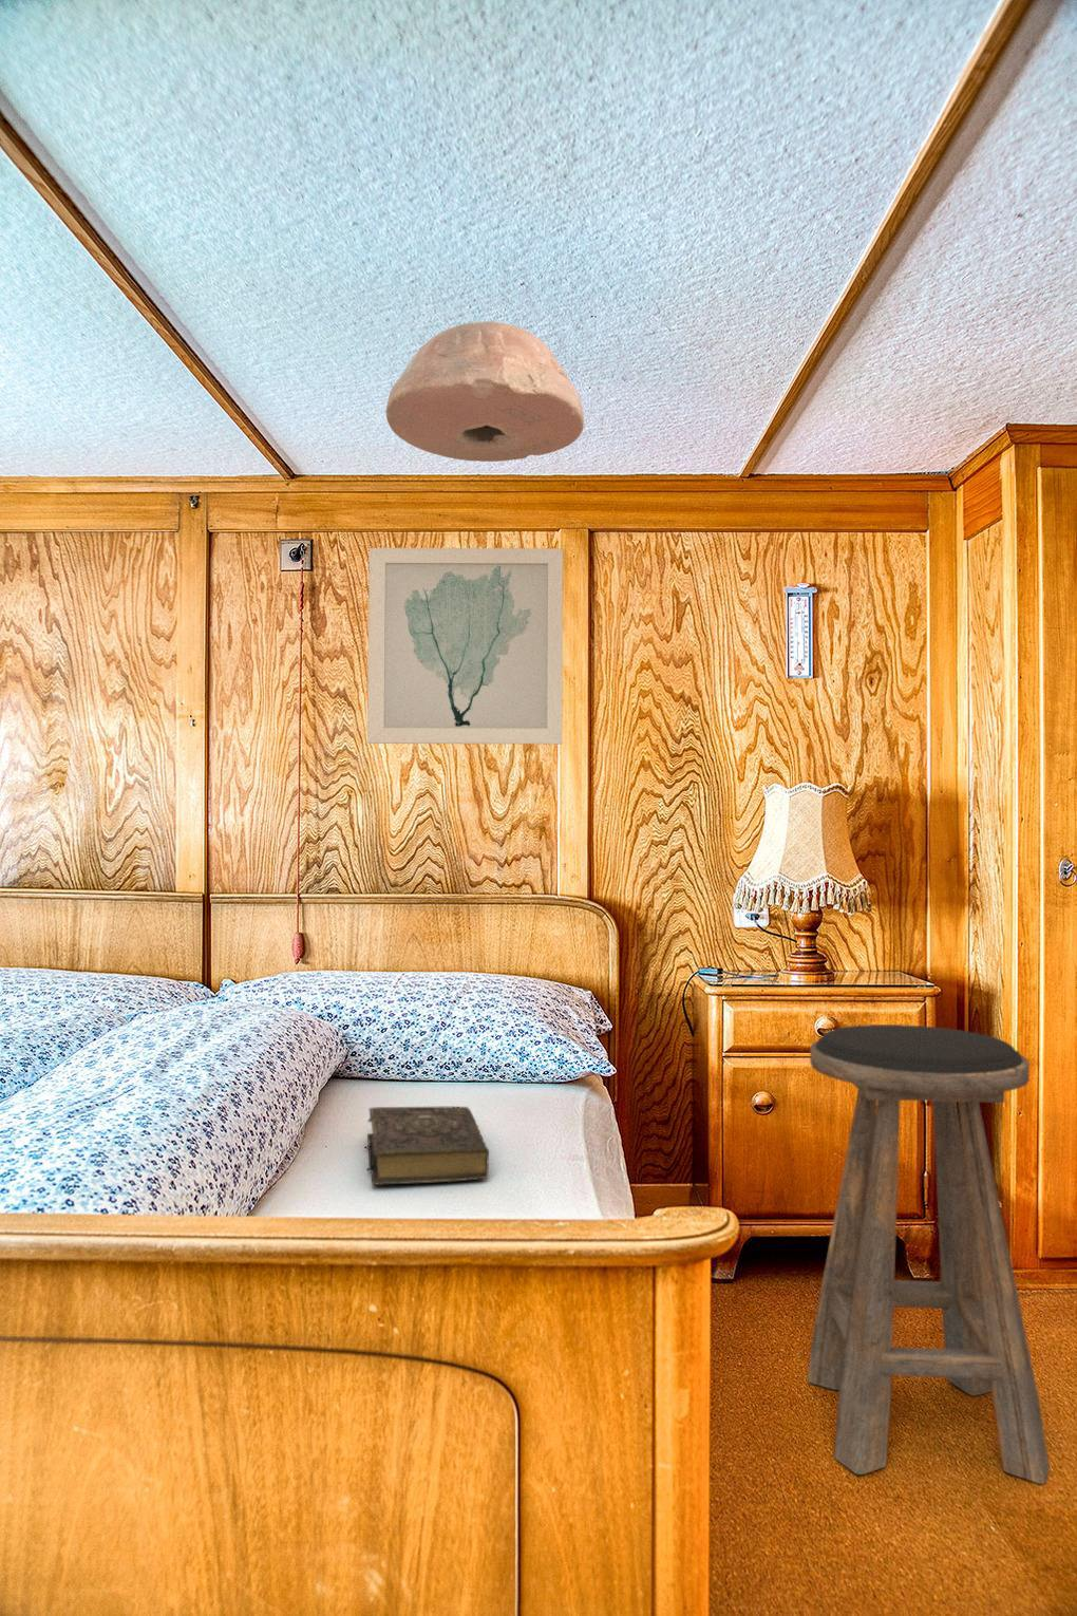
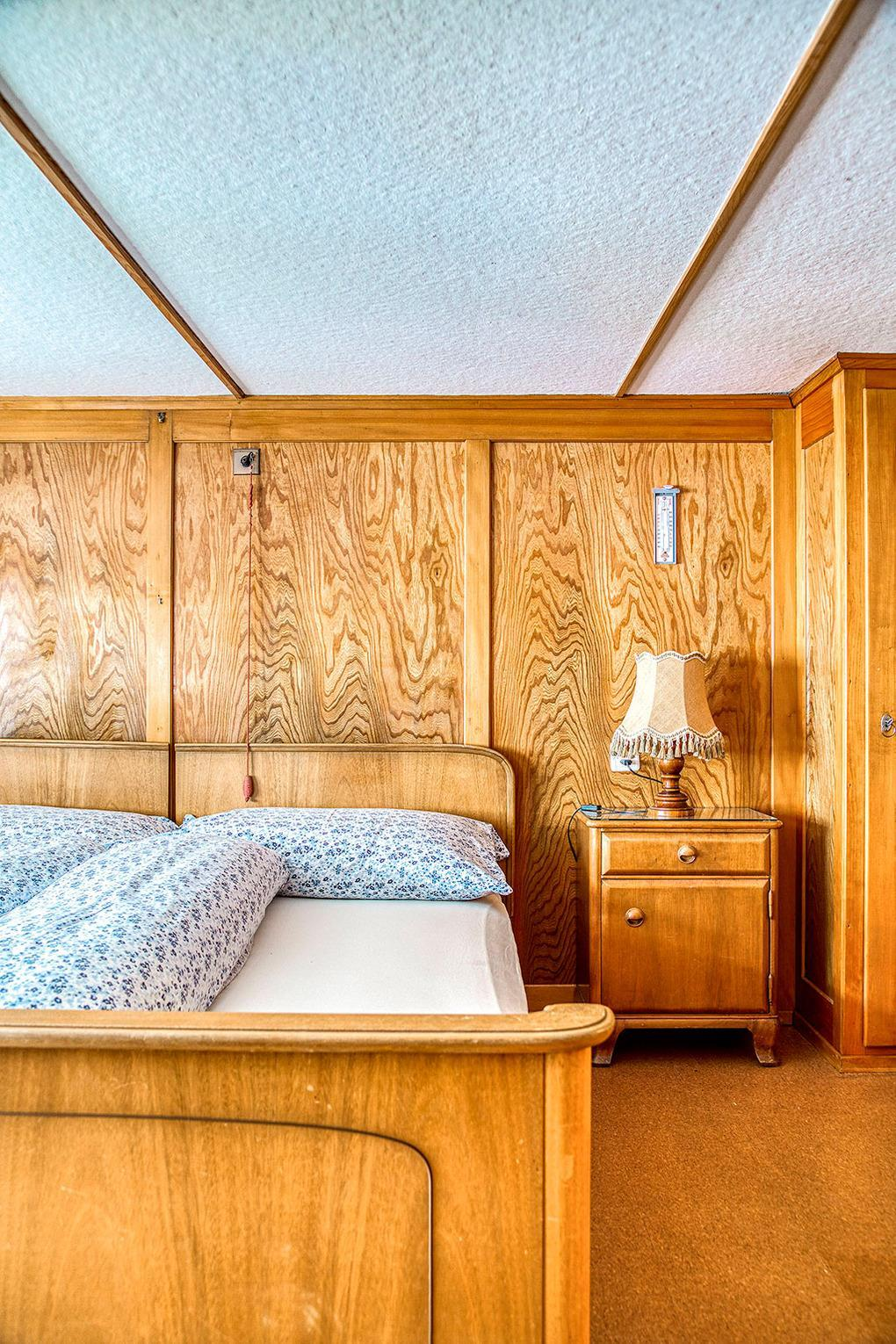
- stool (939, 1229)
- wall art (465, 646)
- ceiling light (486, 391)
- book (423, 1141)
